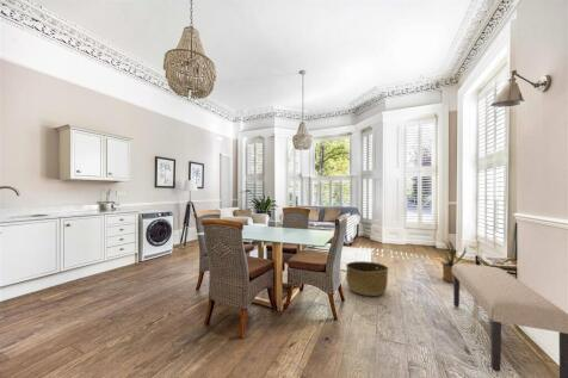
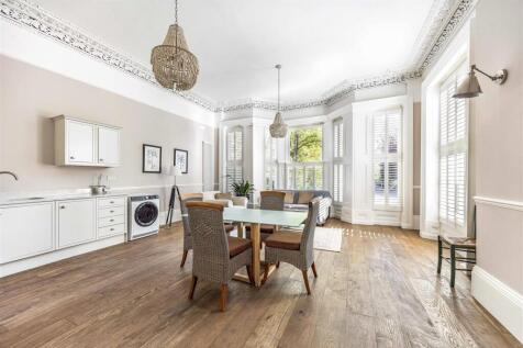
- basket (366, 278)
- bench (496, 308)
- house plant (447, 260)
